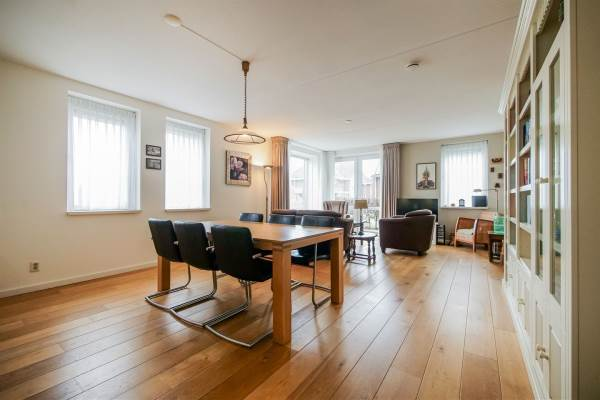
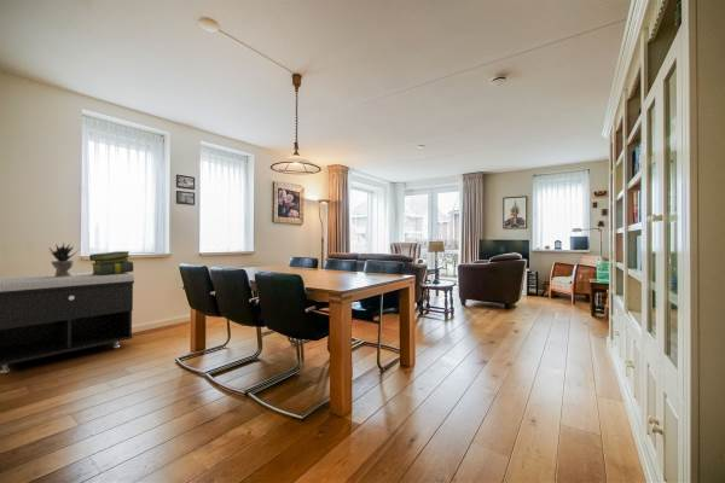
+ stack of books (111, 262)
+ storage bench (62, 315)
+ potted plant (64, 258)
